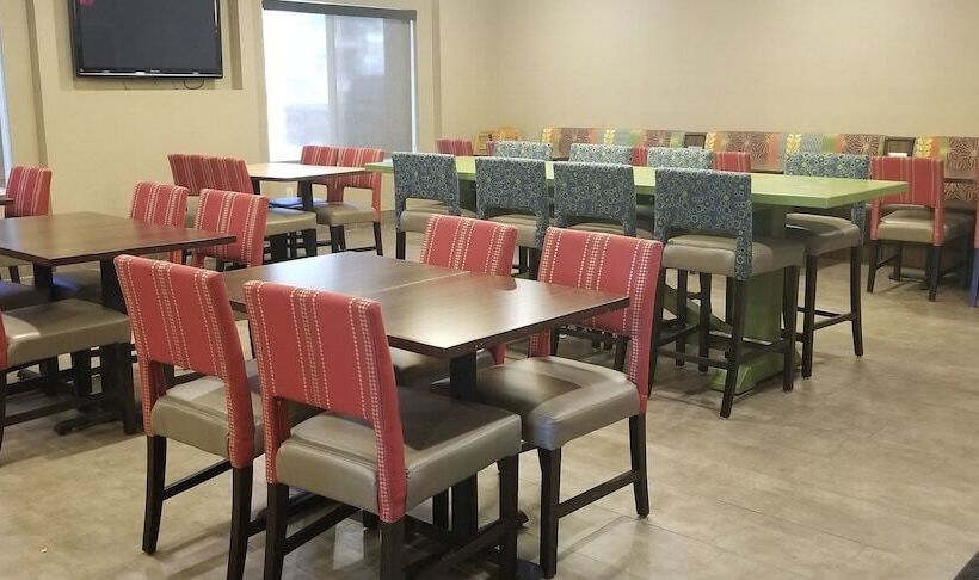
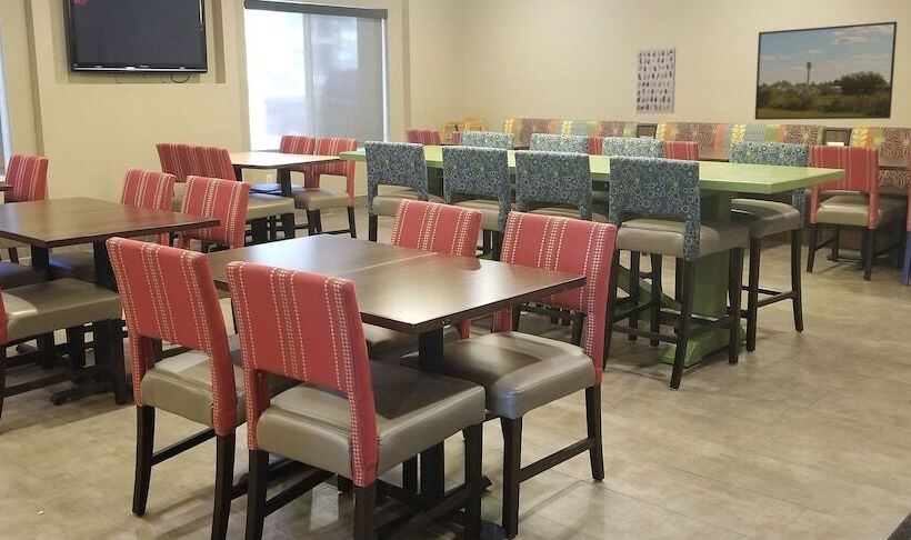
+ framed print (821, 73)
+ wall art (655, 81)
